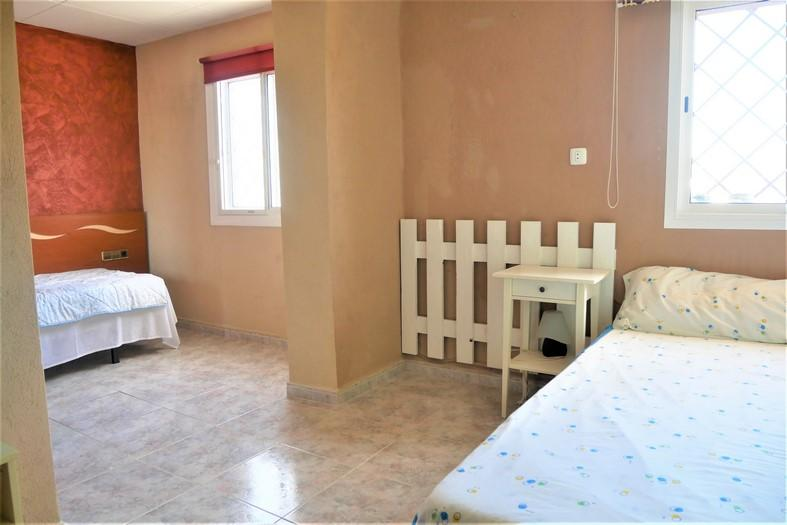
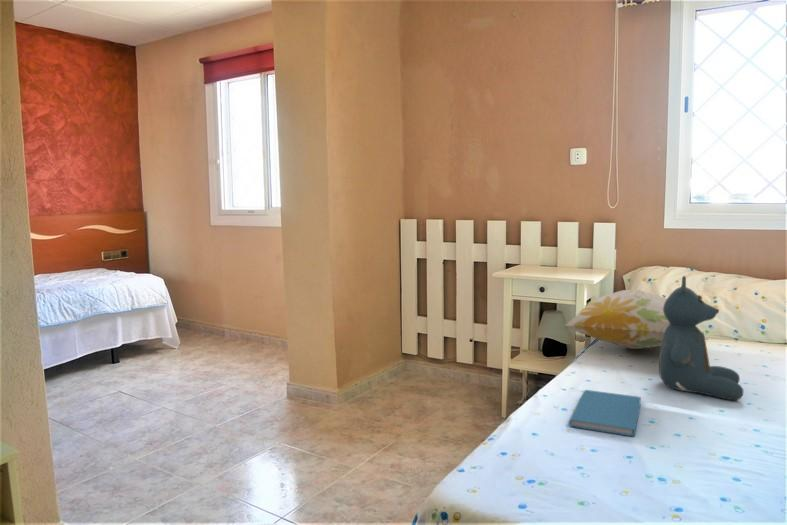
+ teddy bear (700, 334)
+ decorative pillow (635, 319)
+ book (606, 410)
